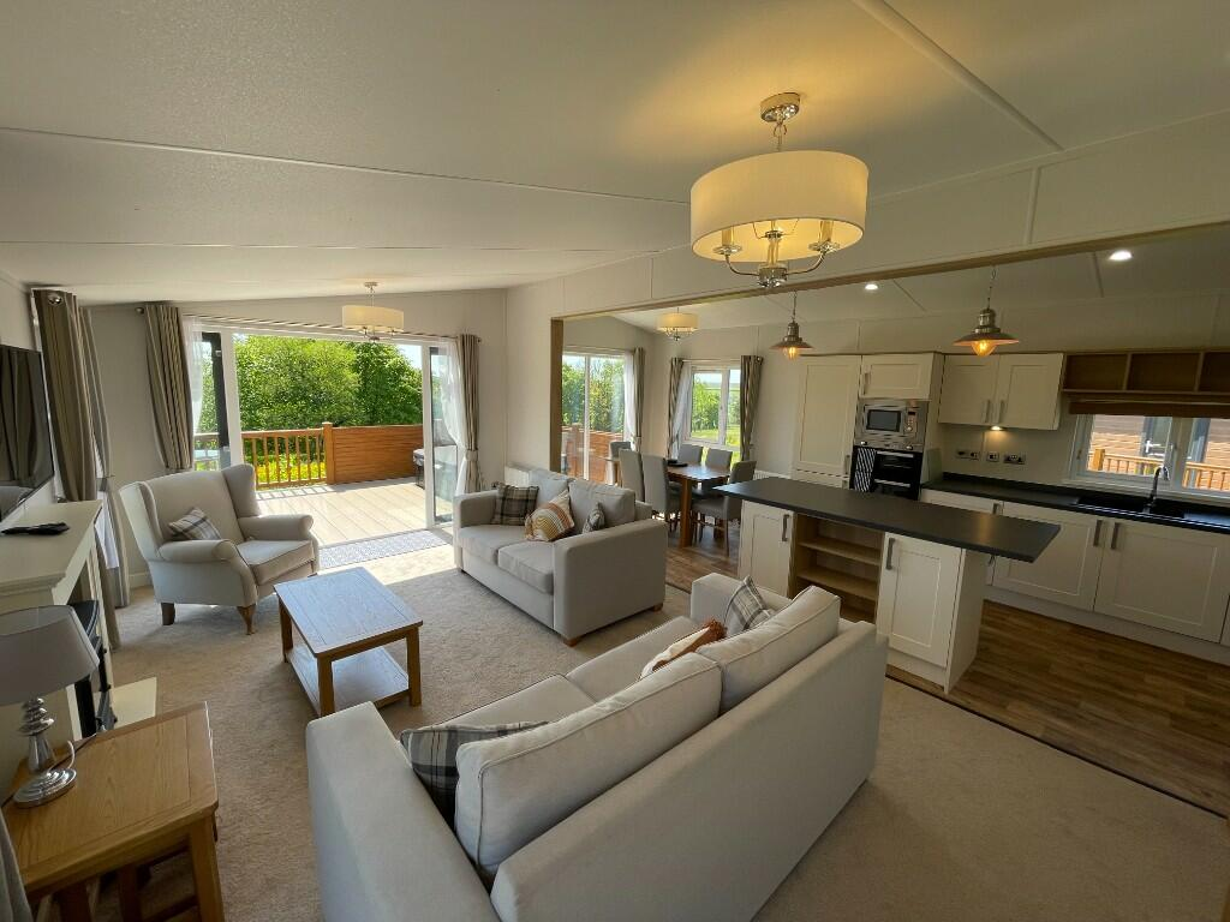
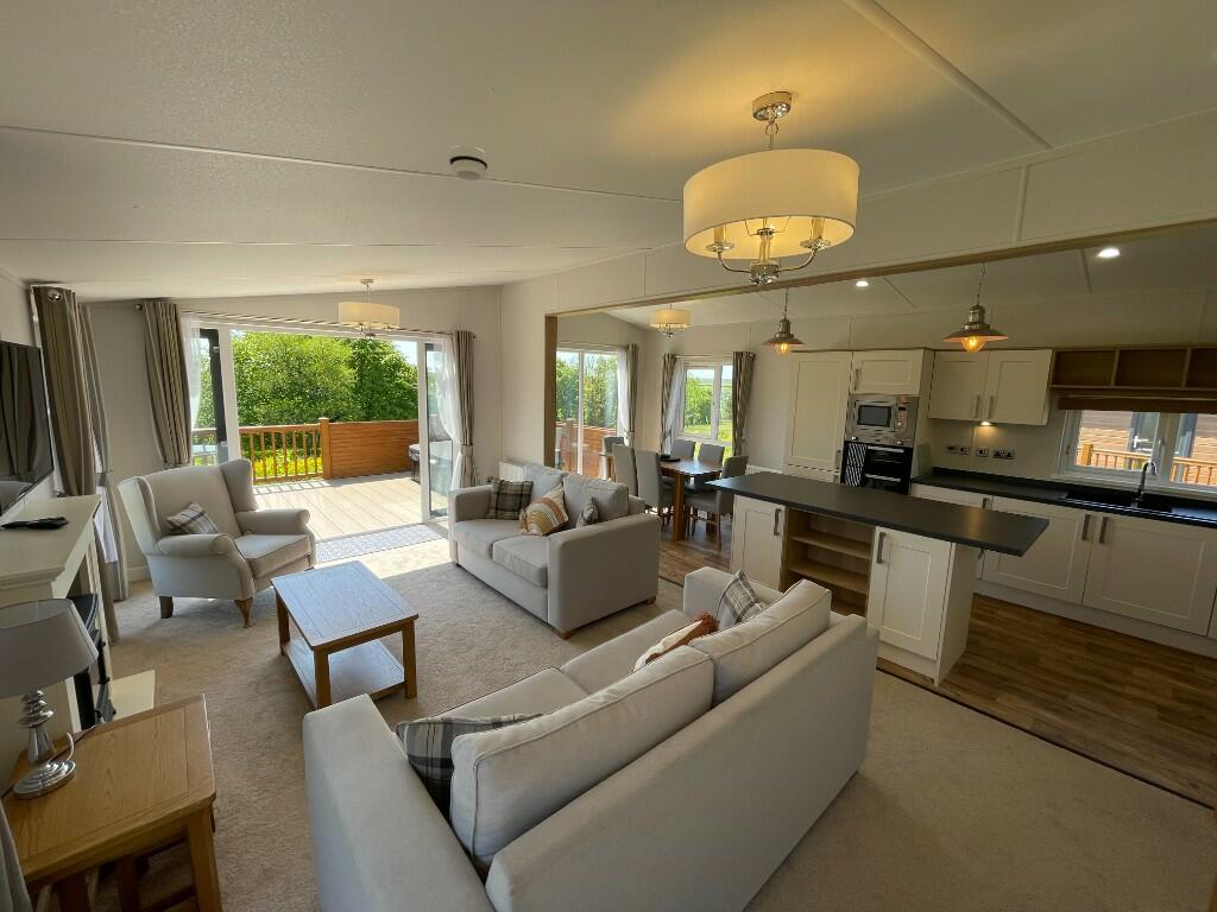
+ smoke detector (468, 164)
